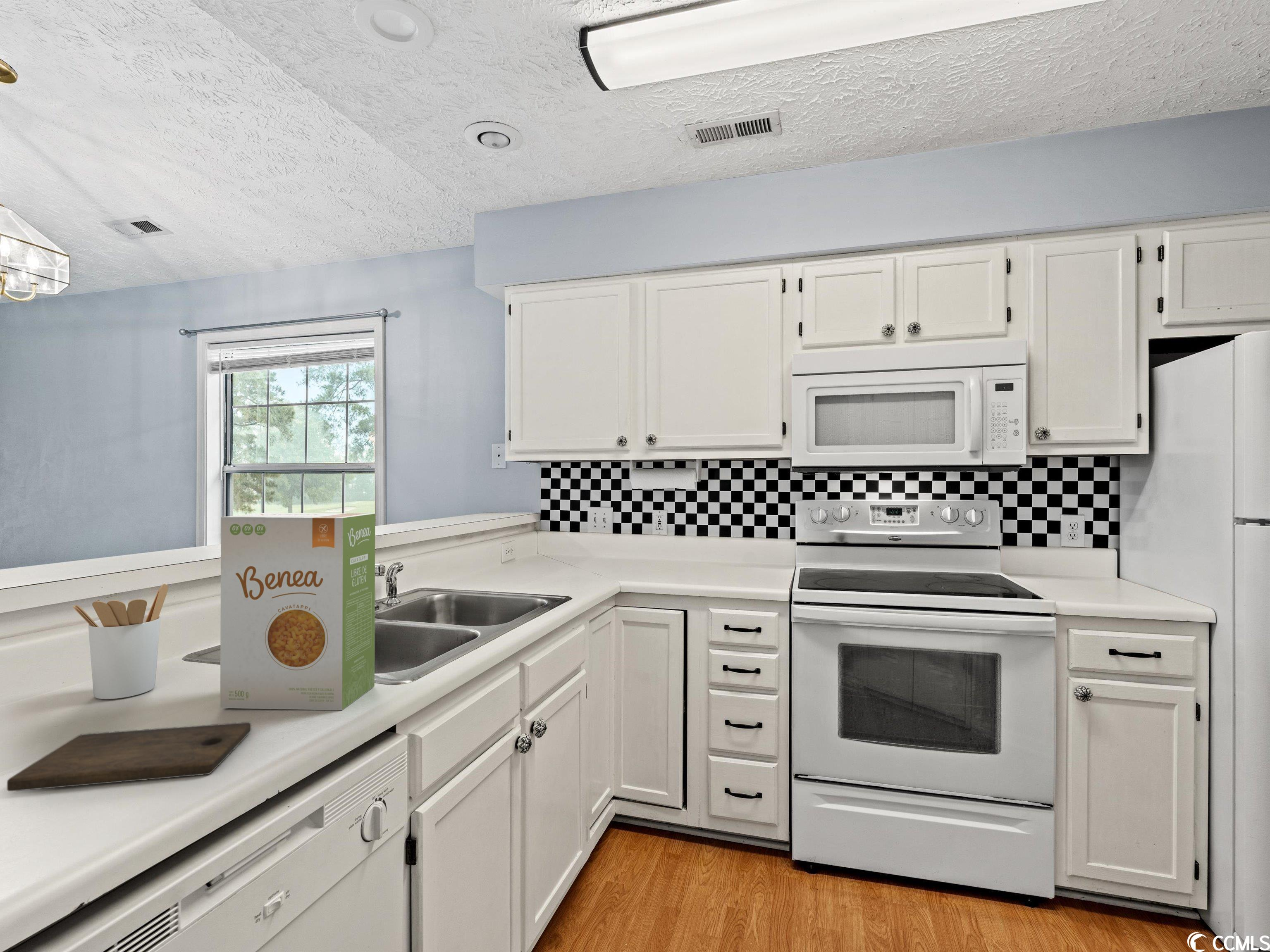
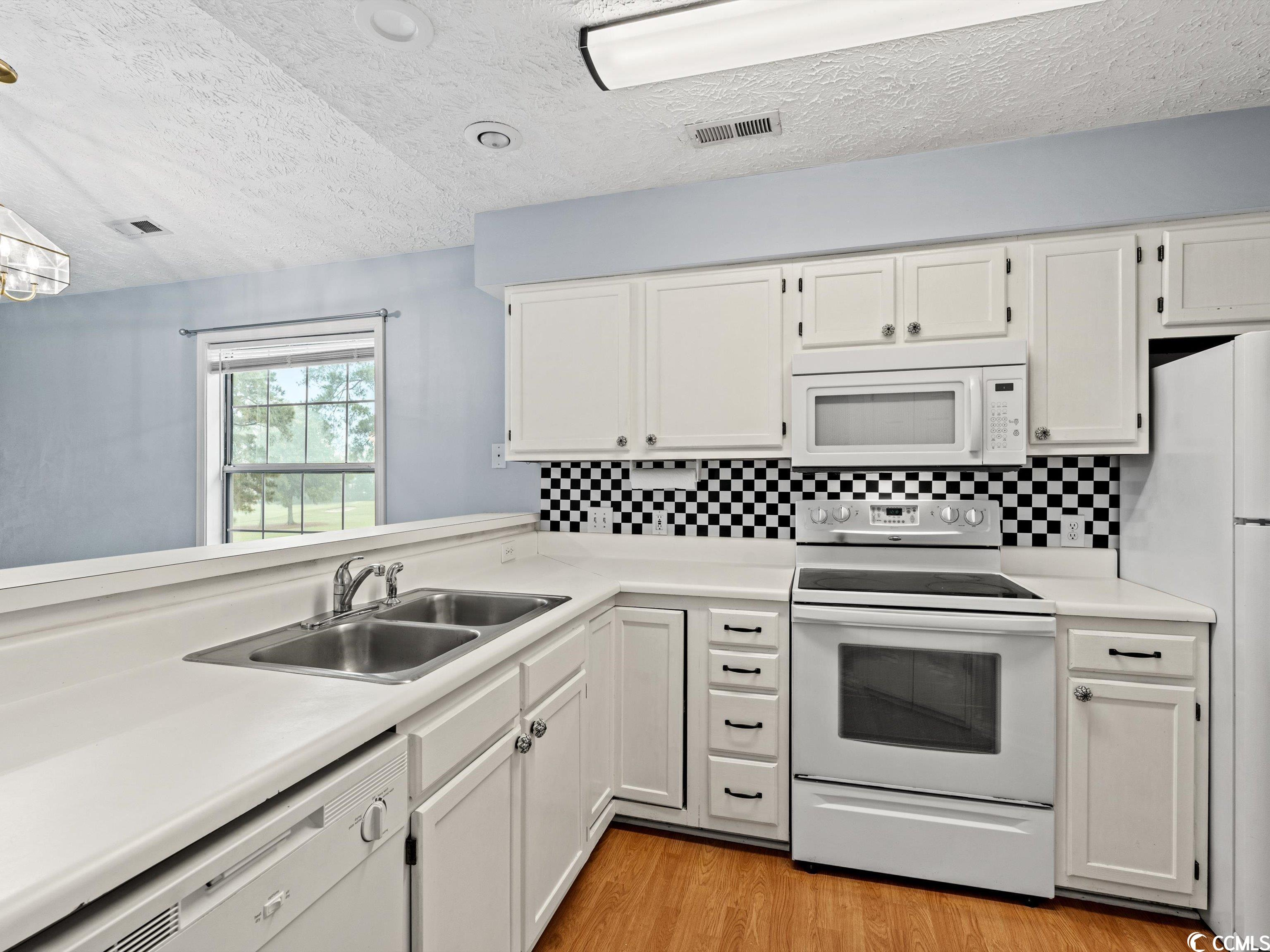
- food box (301, 606)
- utensil holder (124, 642)
- cutting board (141, 753)
